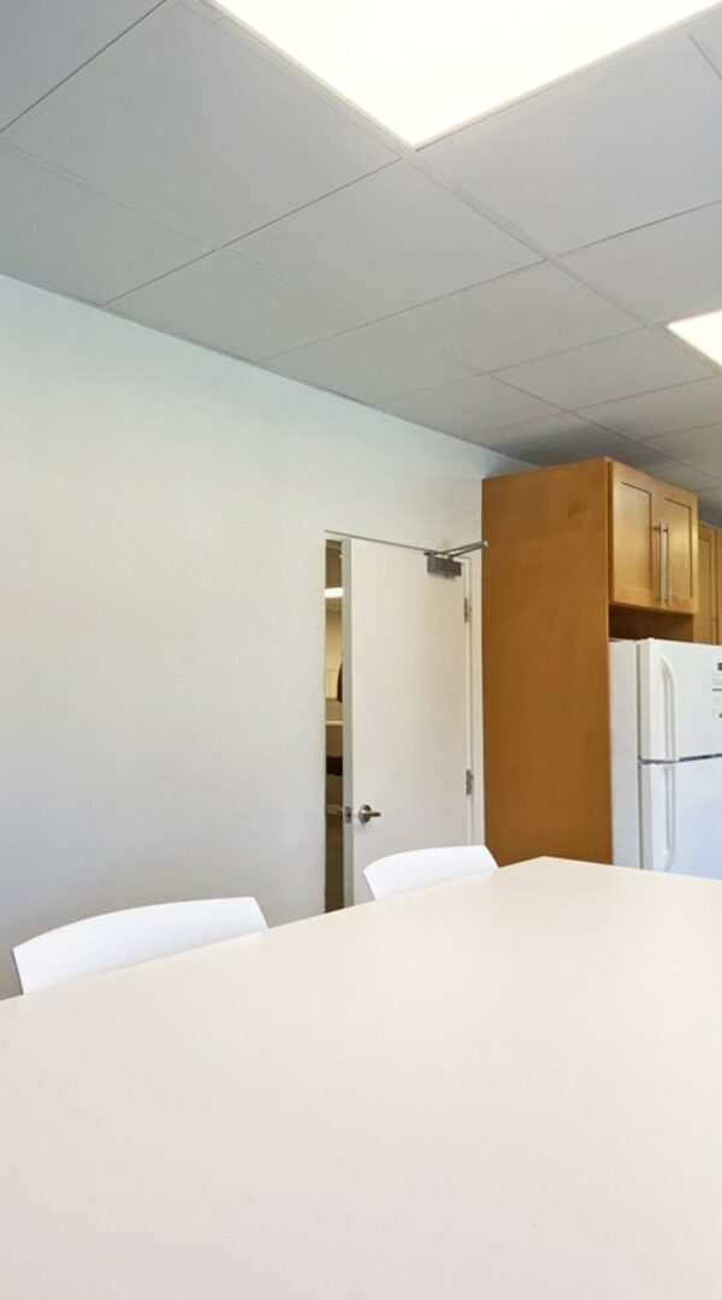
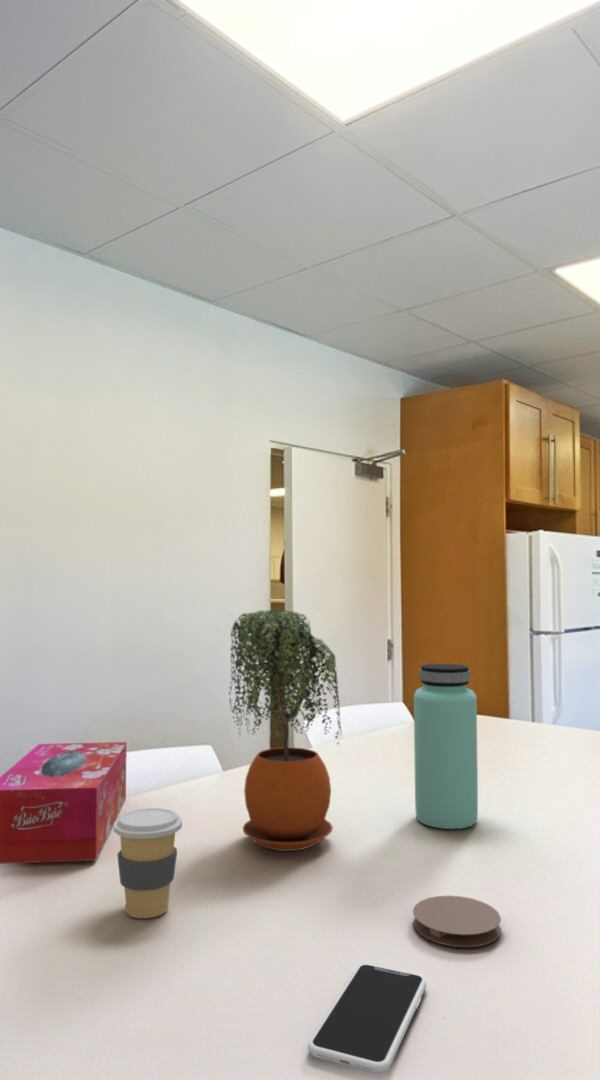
+ potted plant (286, 726)
+ coffee cup (147, 862)
+ coaster (456, 919)
+ bottle (445, 742)
+ tissue box (64, 795)
+ smartphone (371, 1012)
